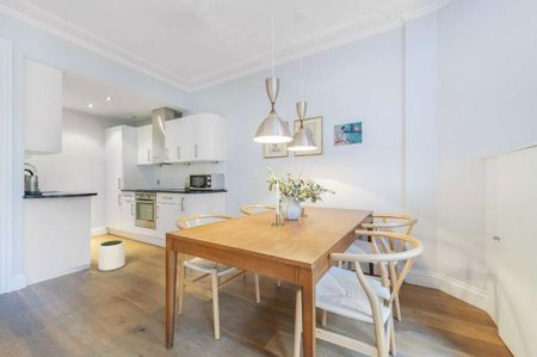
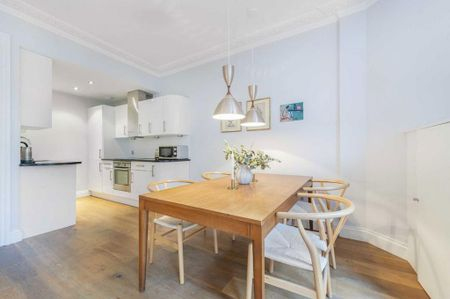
- plant pot (111, 254)
